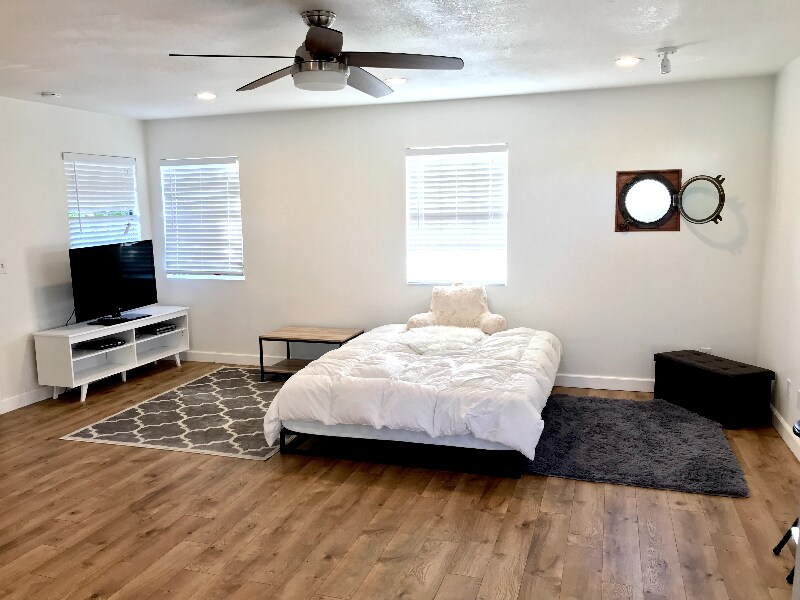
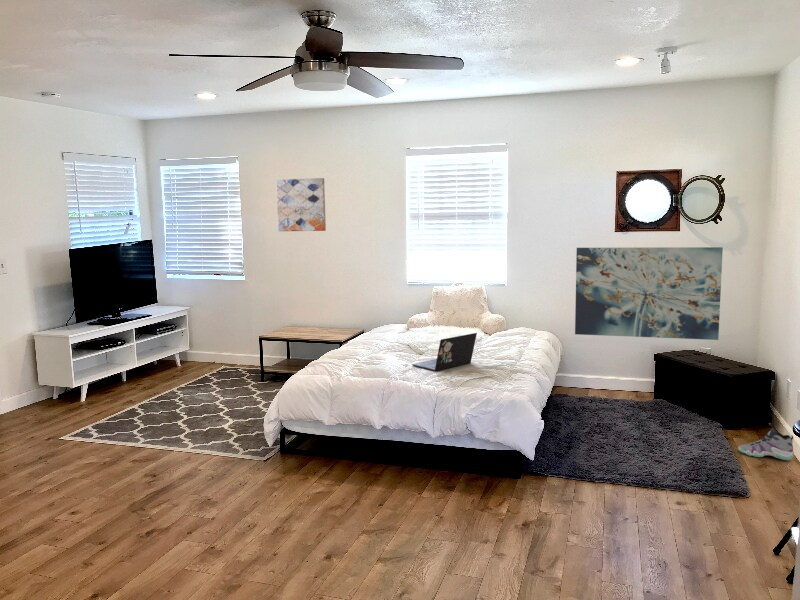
+ wall art (645, 292)
+ sneaker (765, 439)
+ wall art (301, 205)
+ laptop (444, 349)
